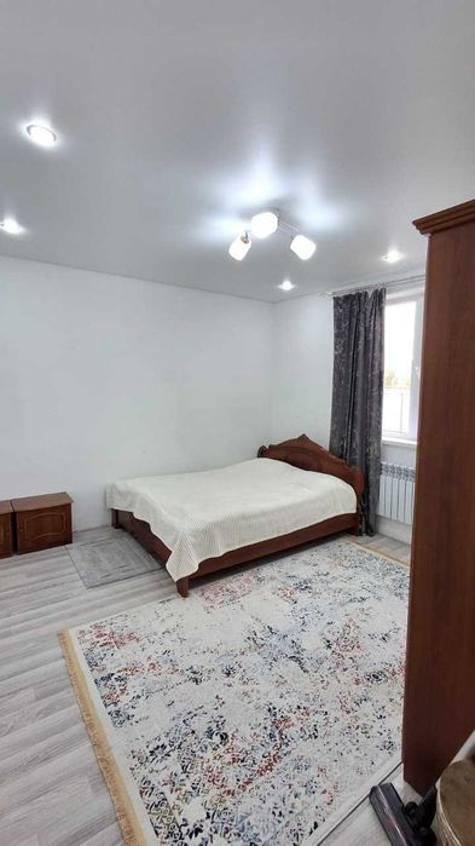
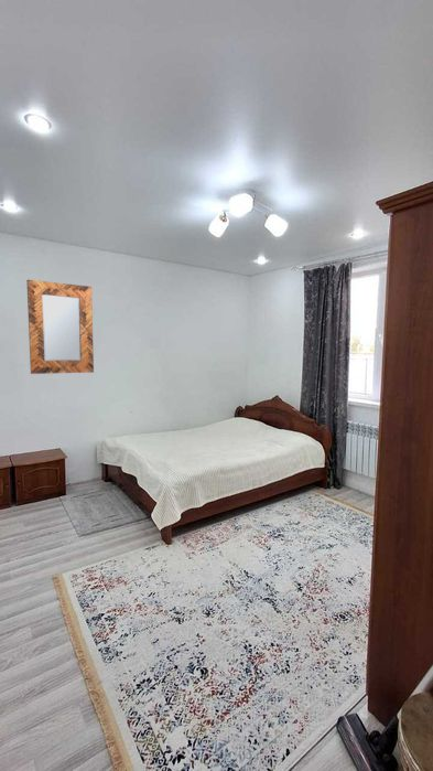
+ home mirror (62, 329)
